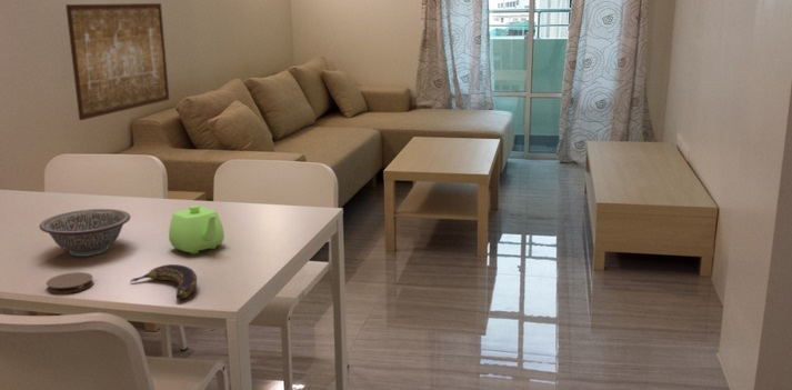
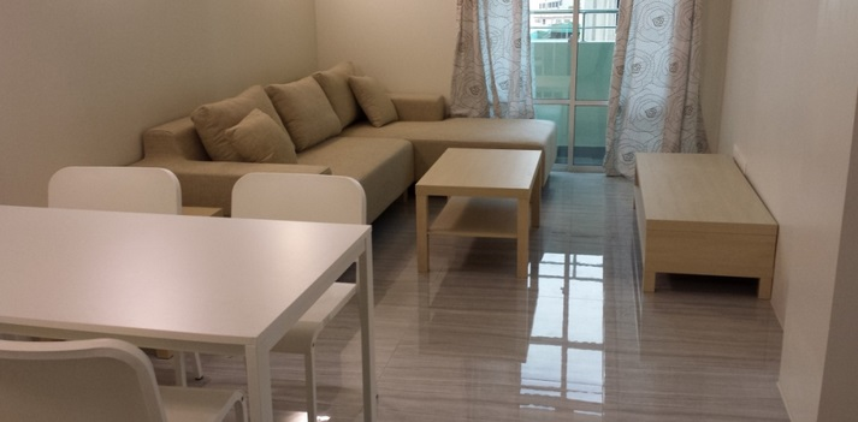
- banana (170, 278)
- wall art (122, 57)
- teapot (198, 228)
- coaster (70, 282)
- decorative bowl (87, 234)
